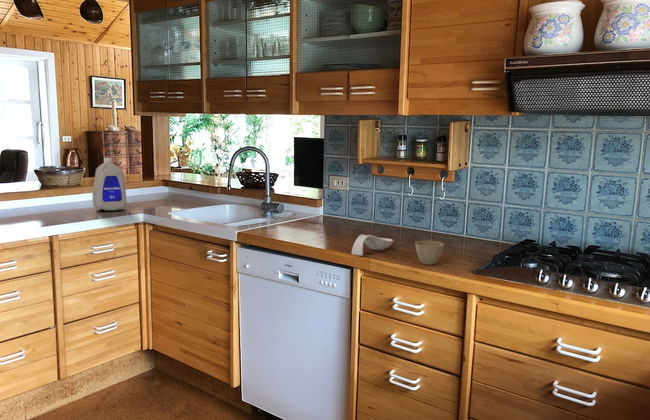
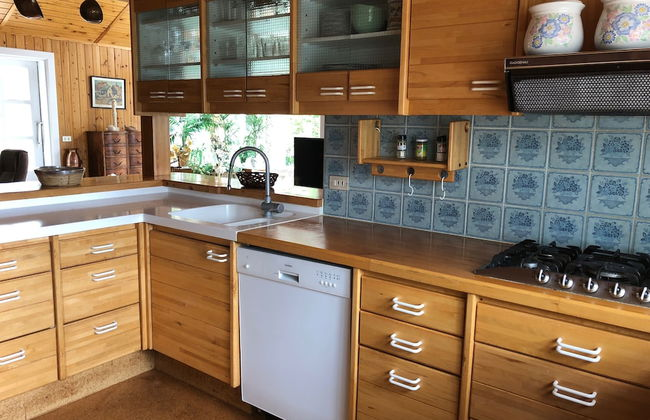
- flower pot (429, 253)
- bottle (108, 184)
- spoon rest (371, 241)
